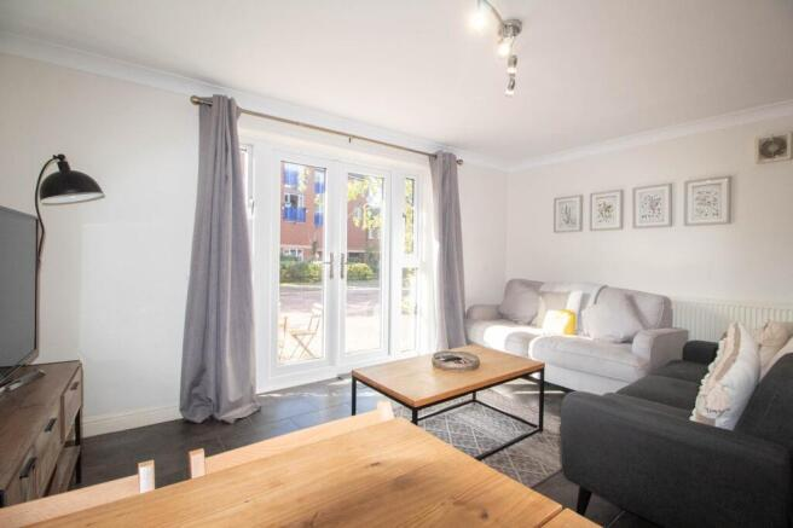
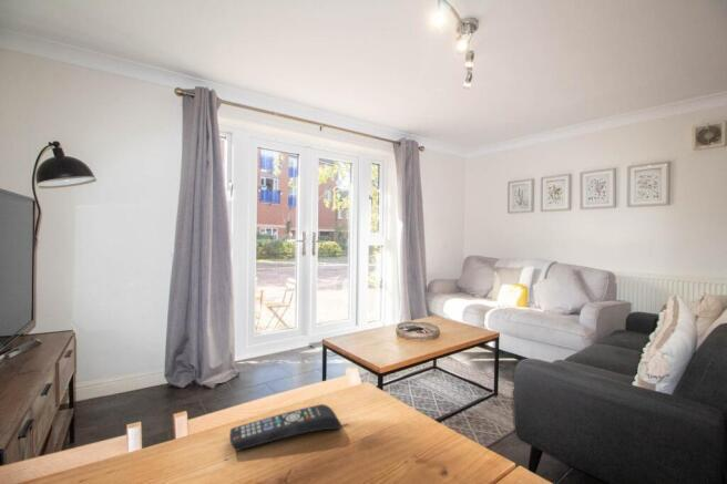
+ remote control (287, 425)
